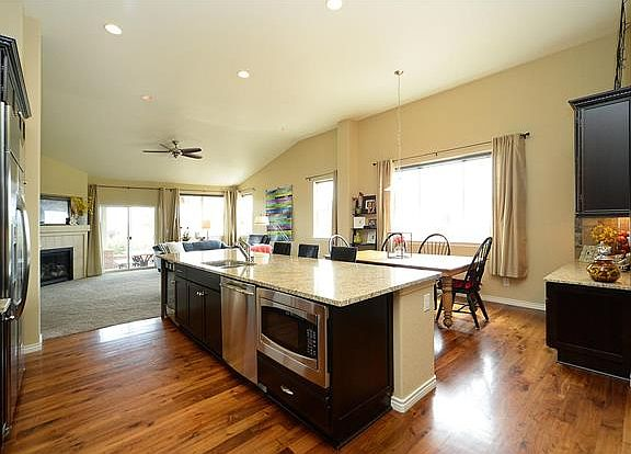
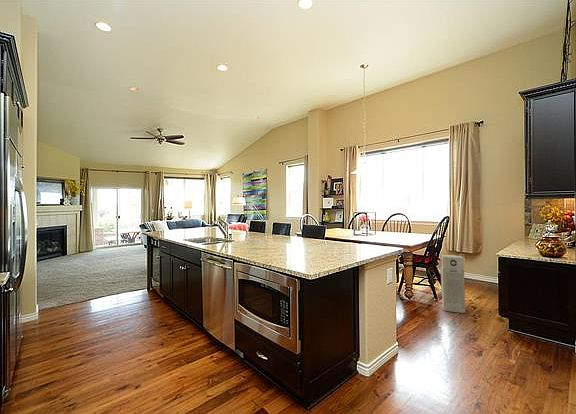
+ air purifier (452, 281)
